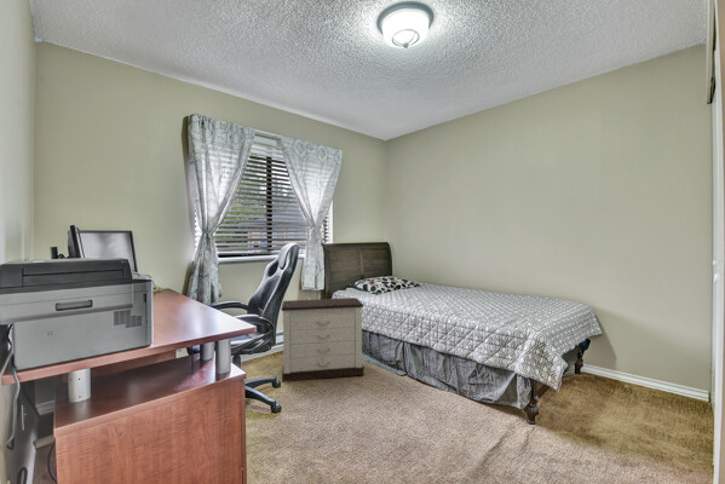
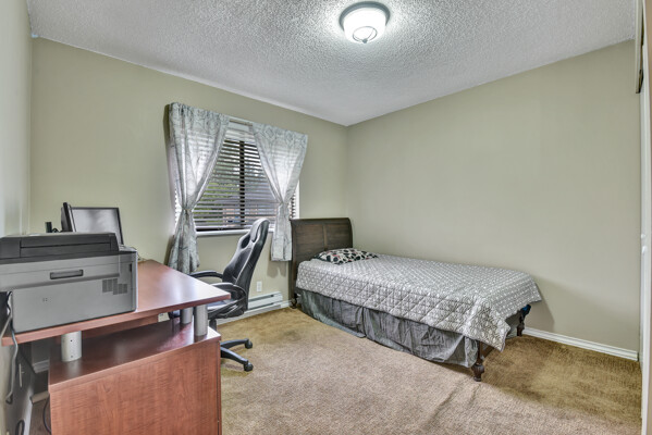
- nightstand (322, 336)
